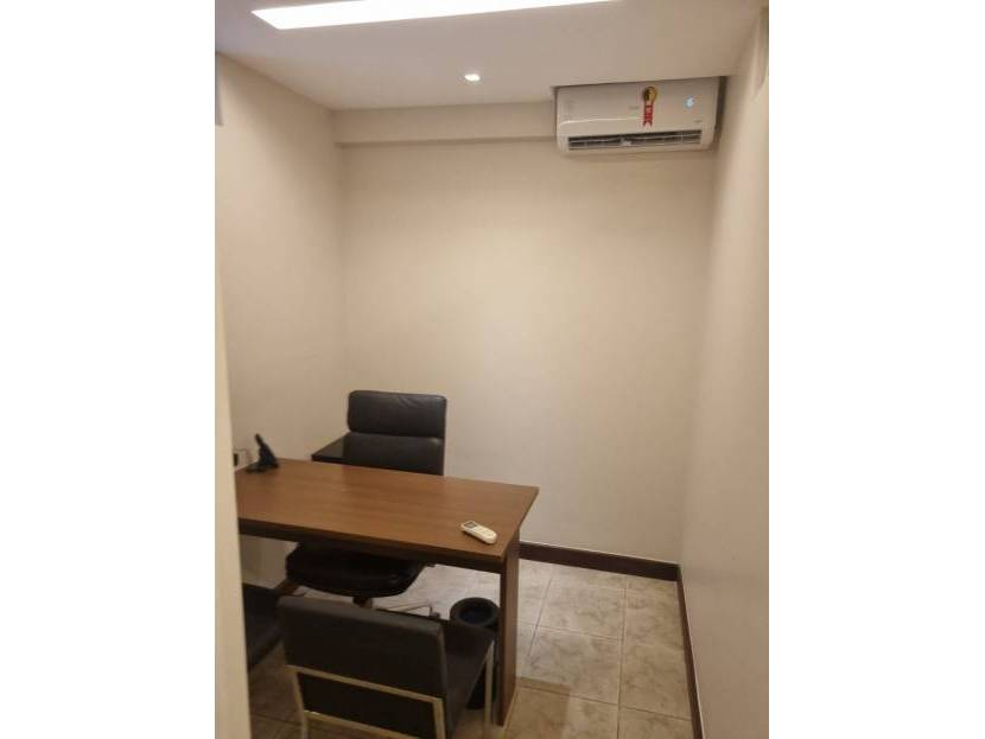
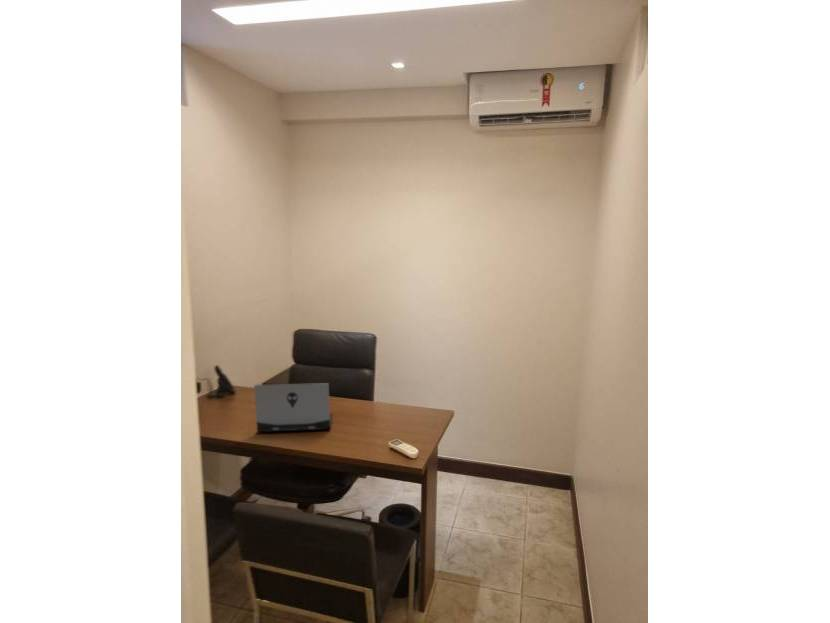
+ laptop (296, 402)
